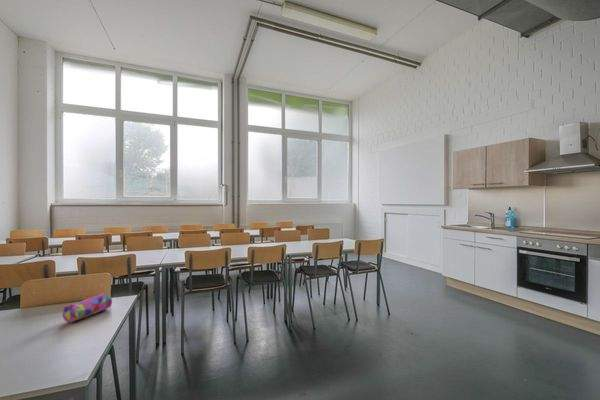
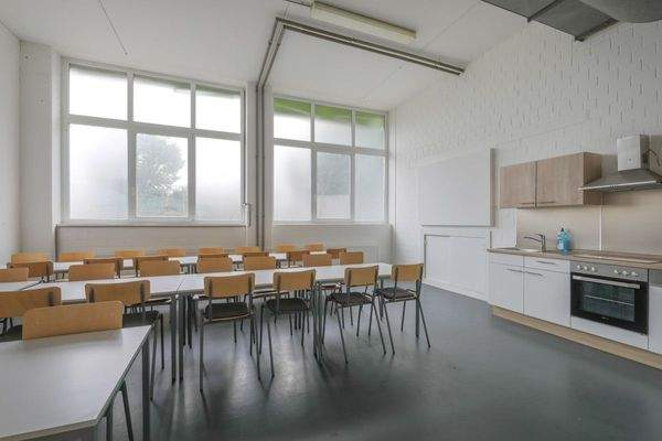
- pencil case (88, 306)
